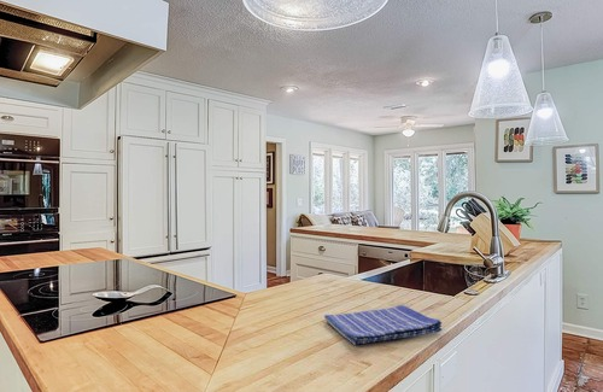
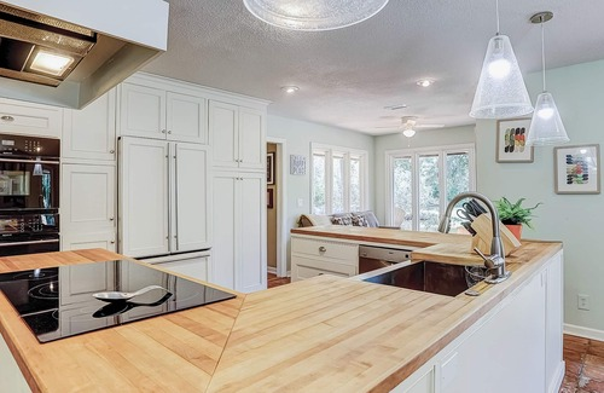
- dish towel (381, 321)
